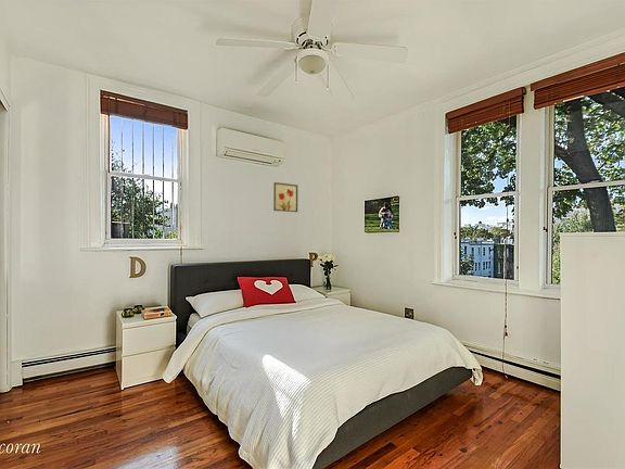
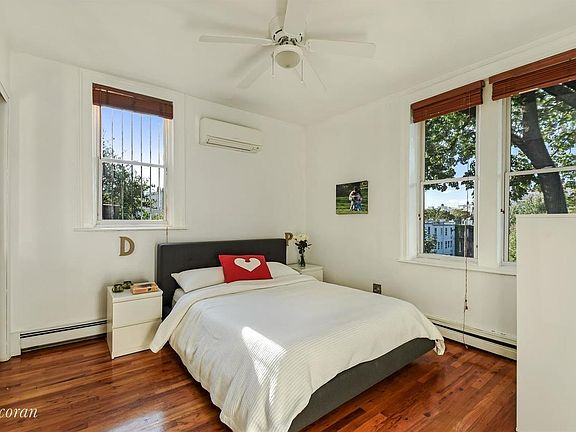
- wall art (285, 198)
